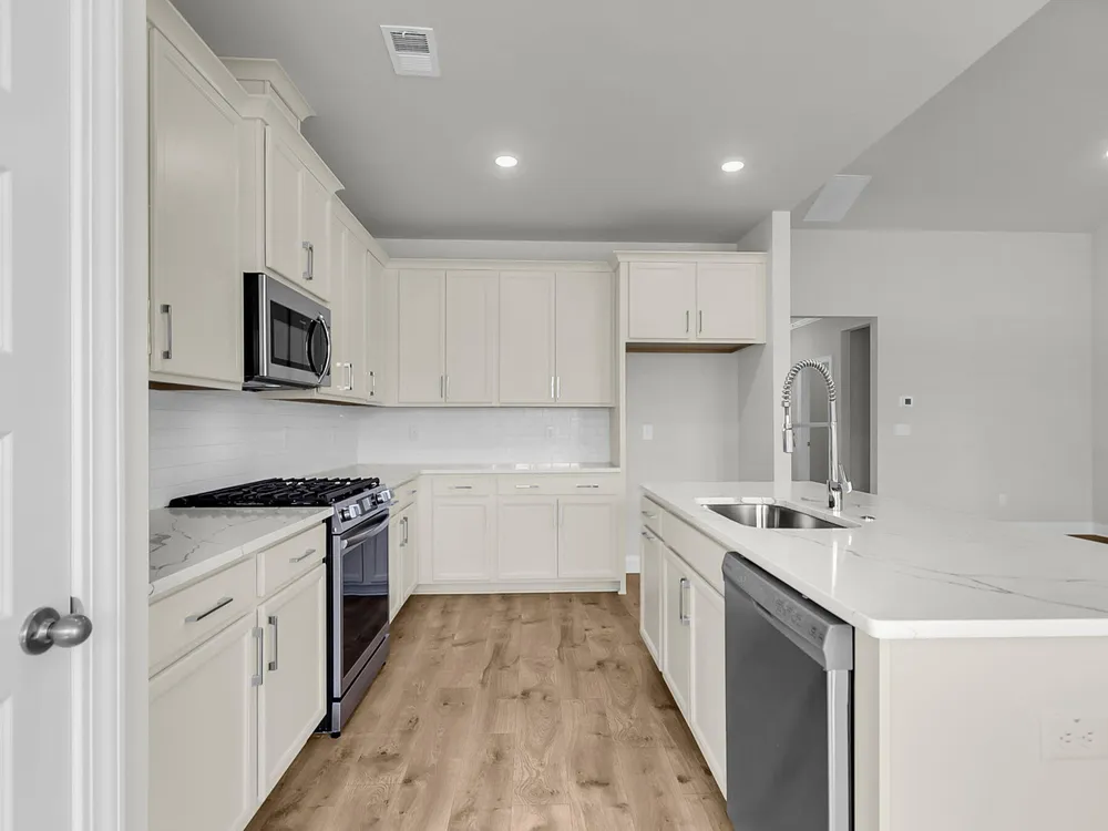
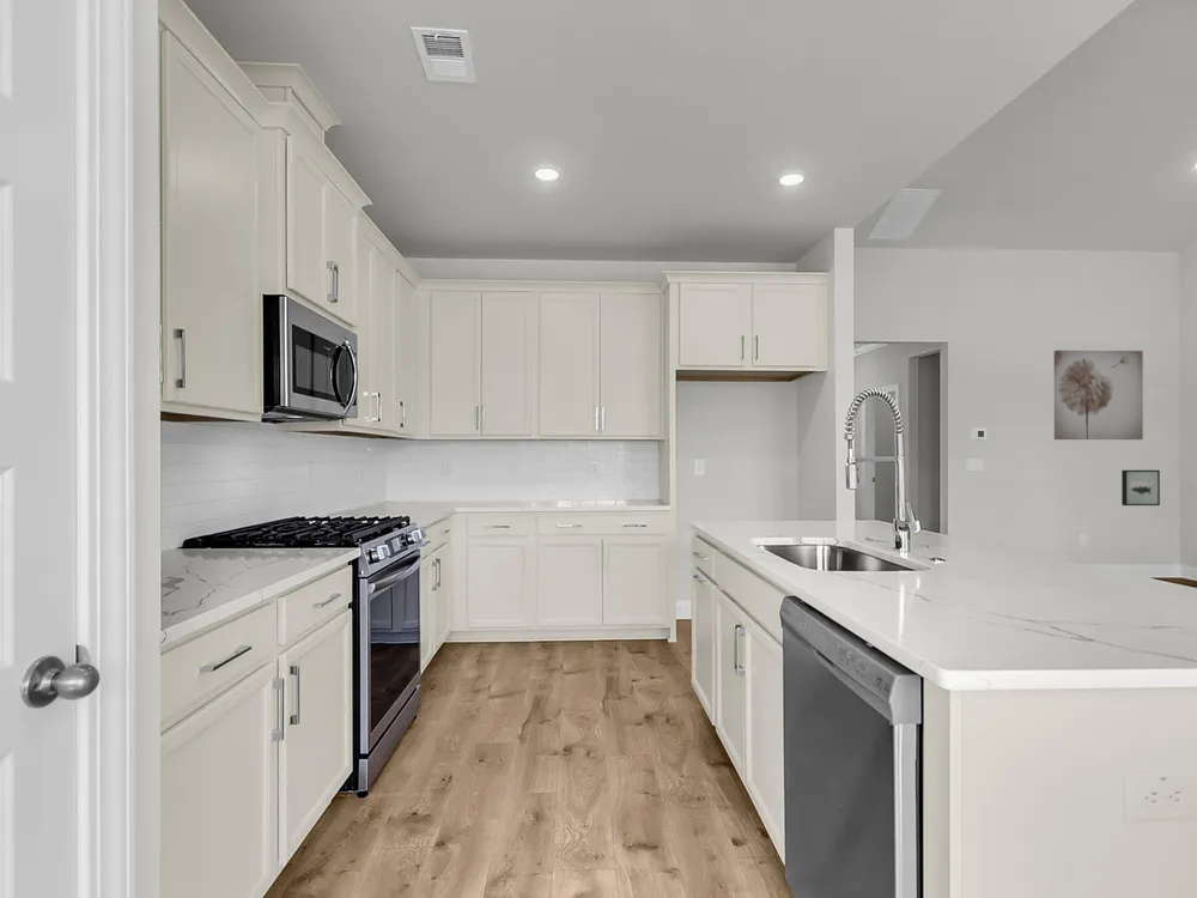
+ wall art (1141, 487)
+ wall art (1098, 395)
